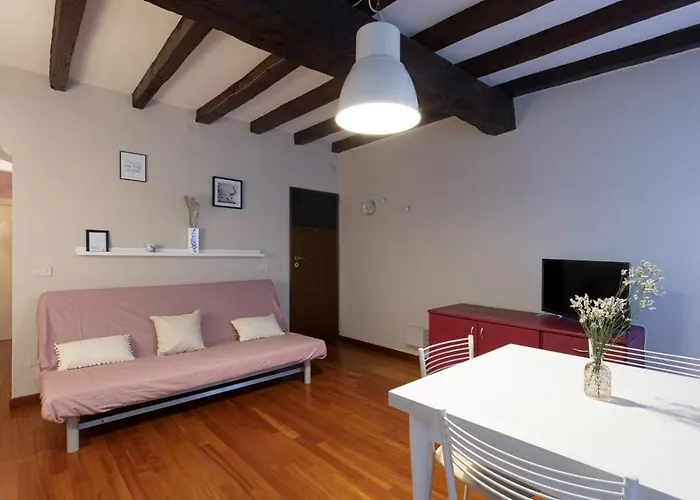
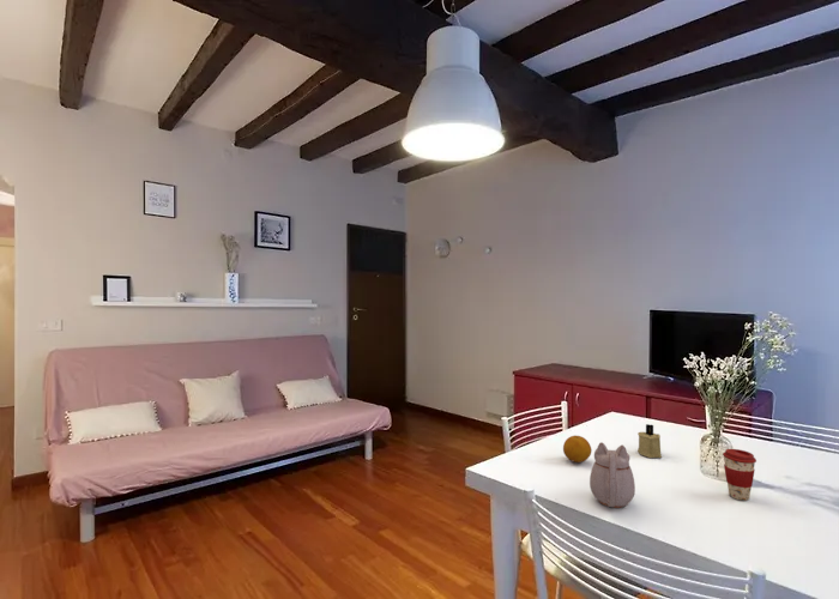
+ candle (650, 438)
+ teapot (611, 473)
+ coffee cup (738, 474)
+ fruit (577, 448)
